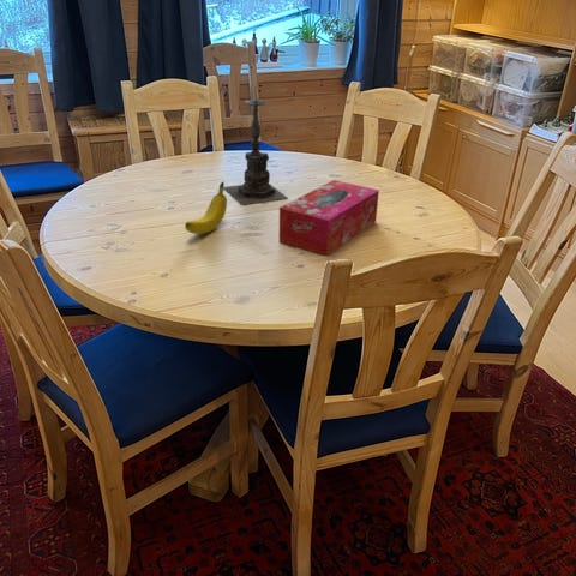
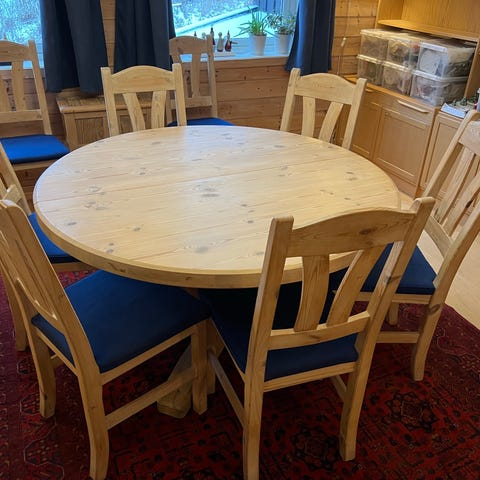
- candle holder (254, 140)
- fruit (206, 211)
- tissue box (330, 215)
